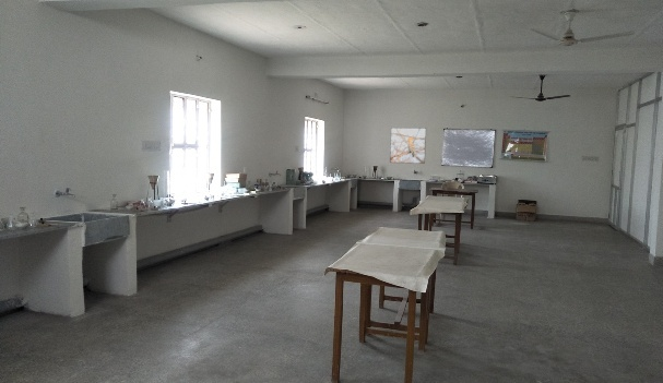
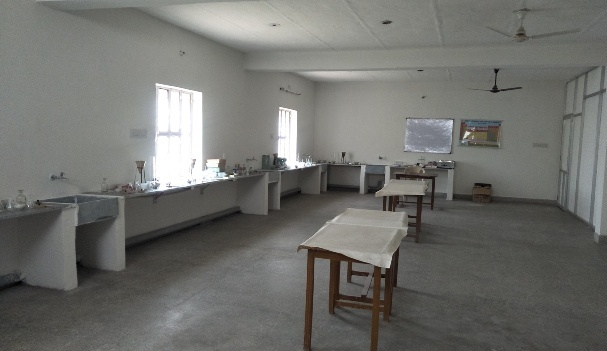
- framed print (407, 145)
